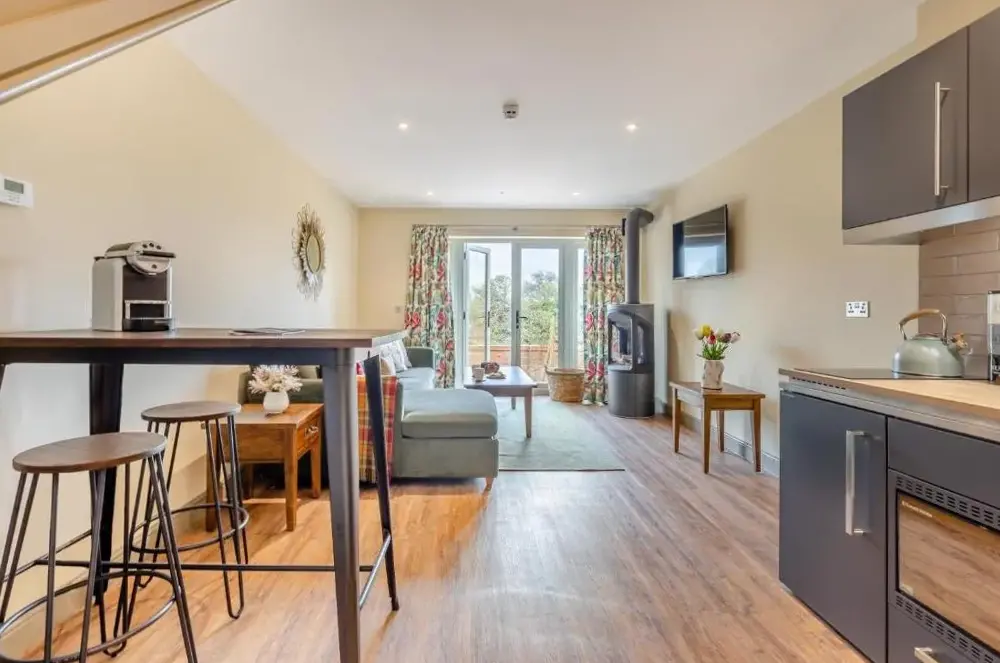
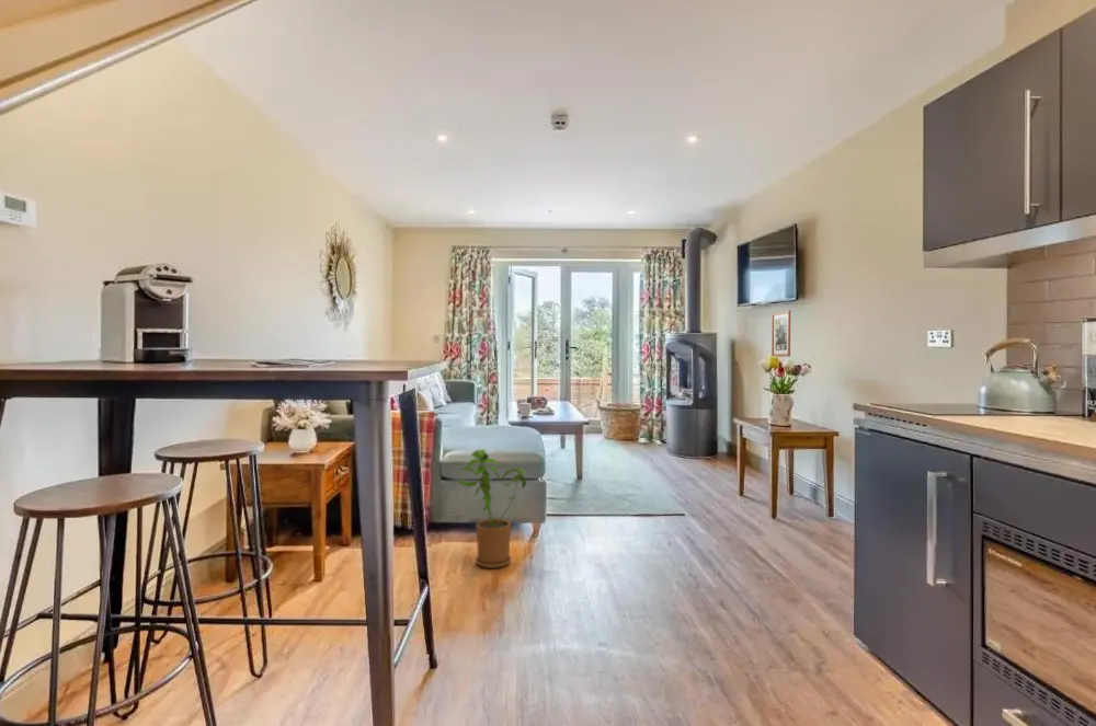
+ wall art (780, 334)
+ house plant (488, 505)
